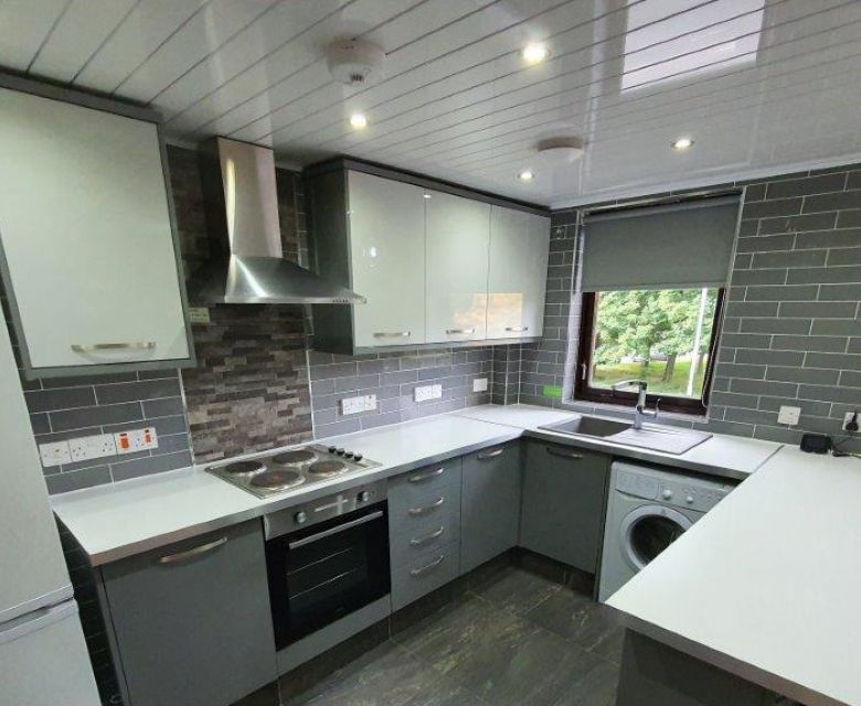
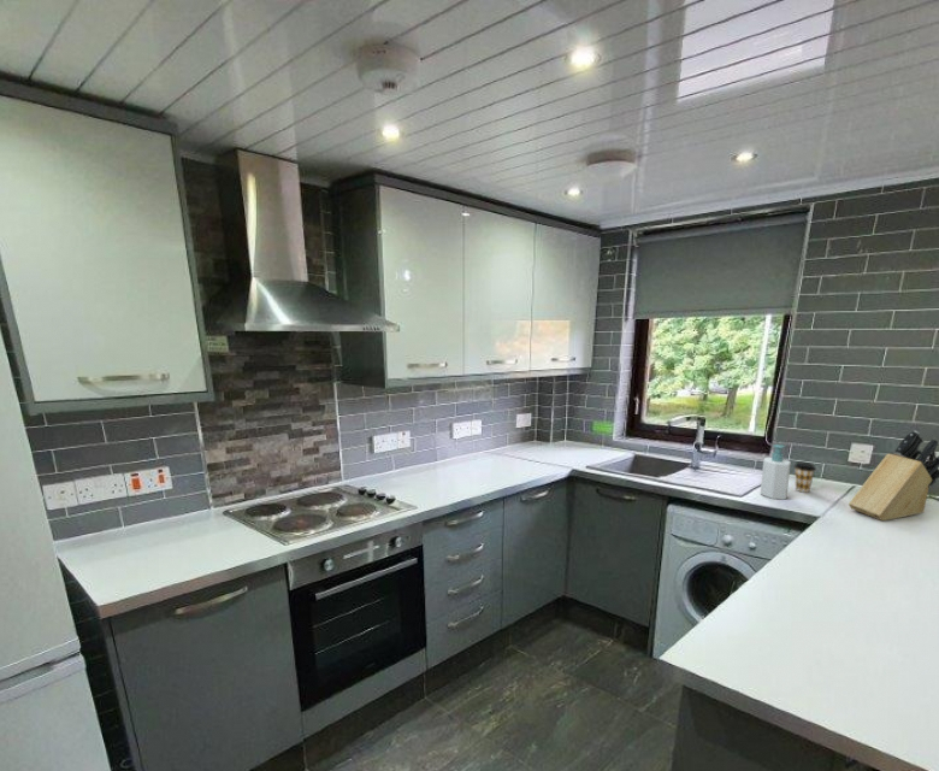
+ knife block (899, 472)
+ coffee cup (803, 477)
+ soap bottle (775, 470)
